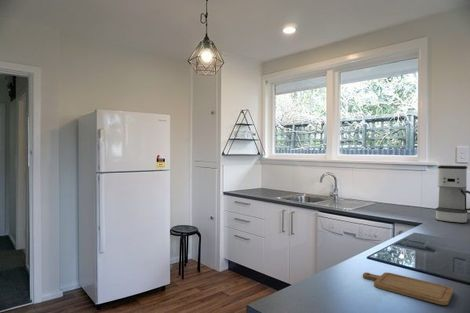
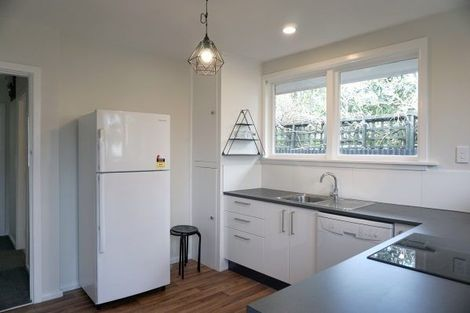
- coffee maker (454, 193)
- chopping board (403, 284)
